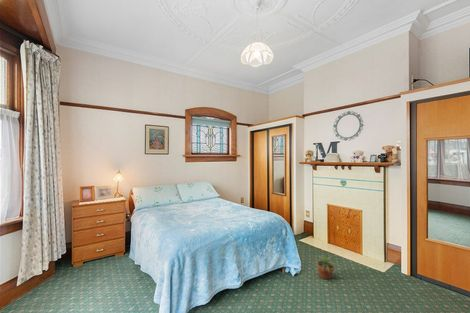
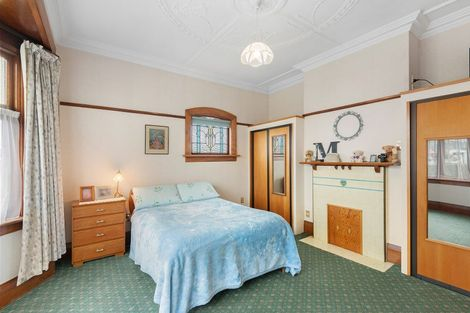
- potted plant (325, 265)
